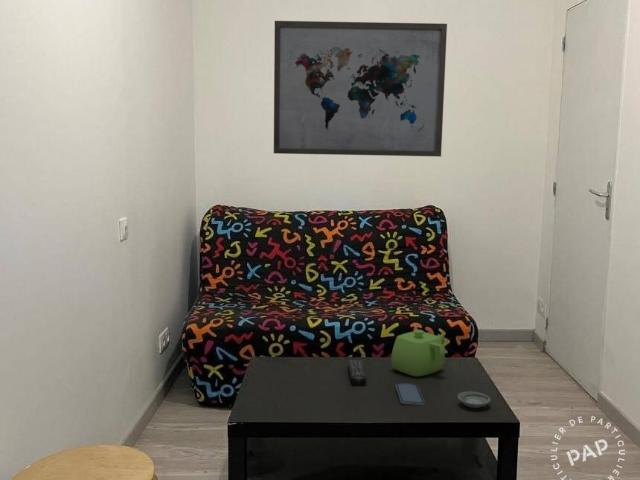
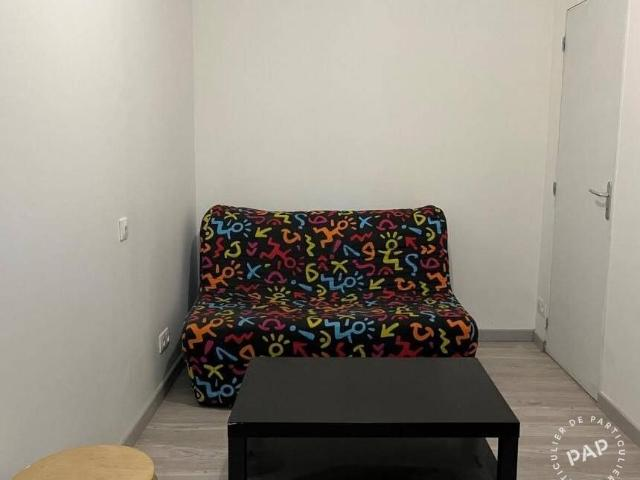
- remote control (356, 371)
- saucer (473, 401)
- teapot (427, 350)
- smartphone (409, 393)
- wall art (358, 89)
